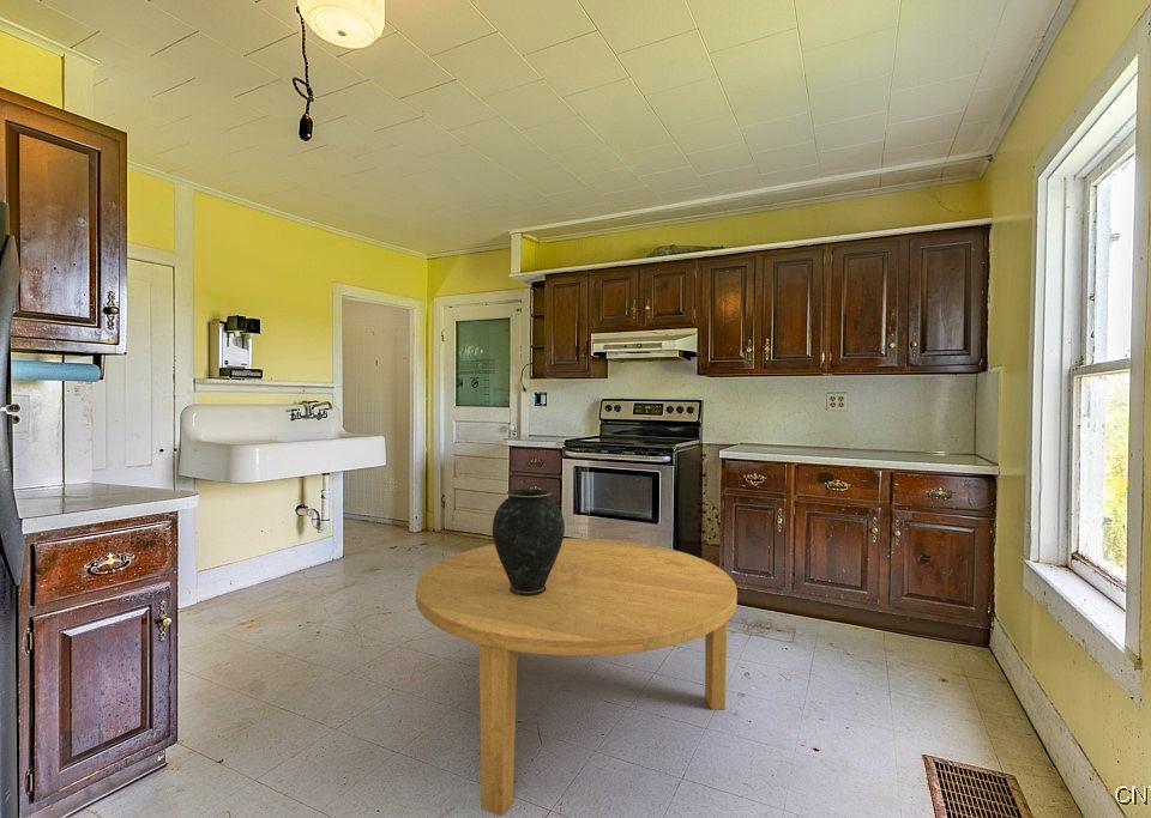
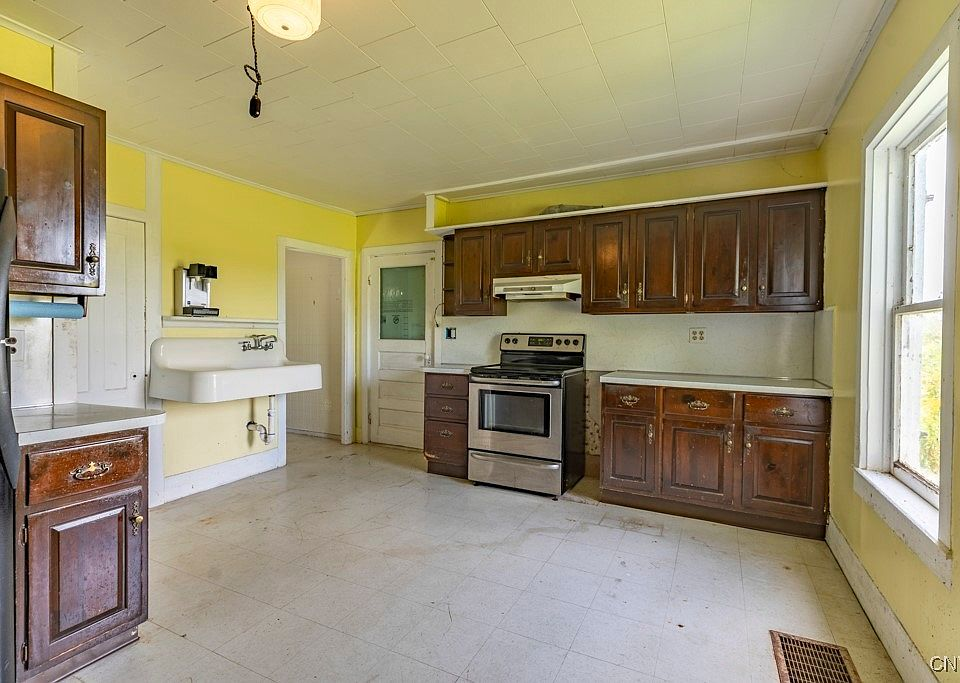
- vase (528, 540)
- dining table (576, 643)
